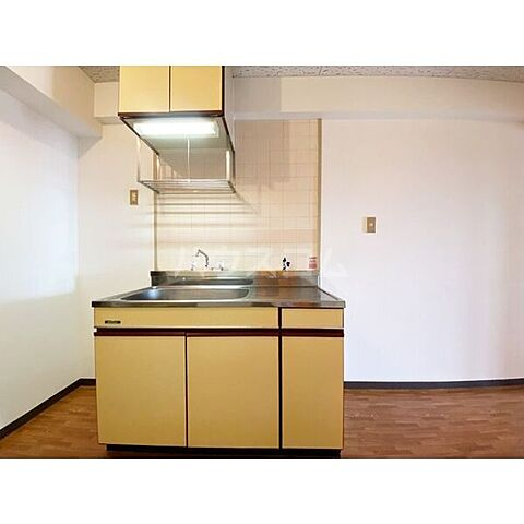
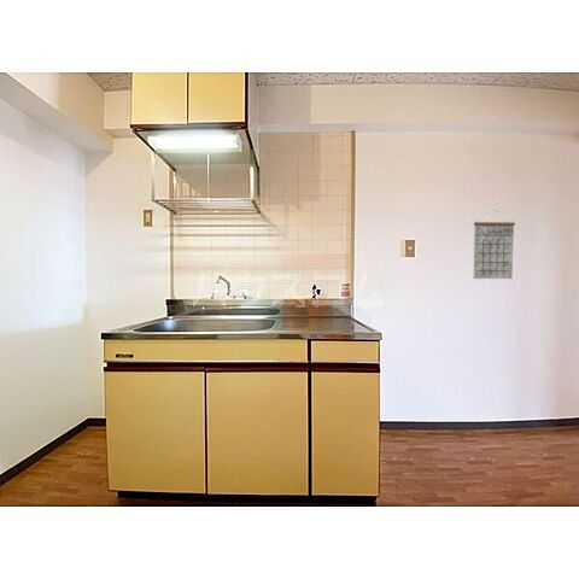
+ calendar (493, 244)
